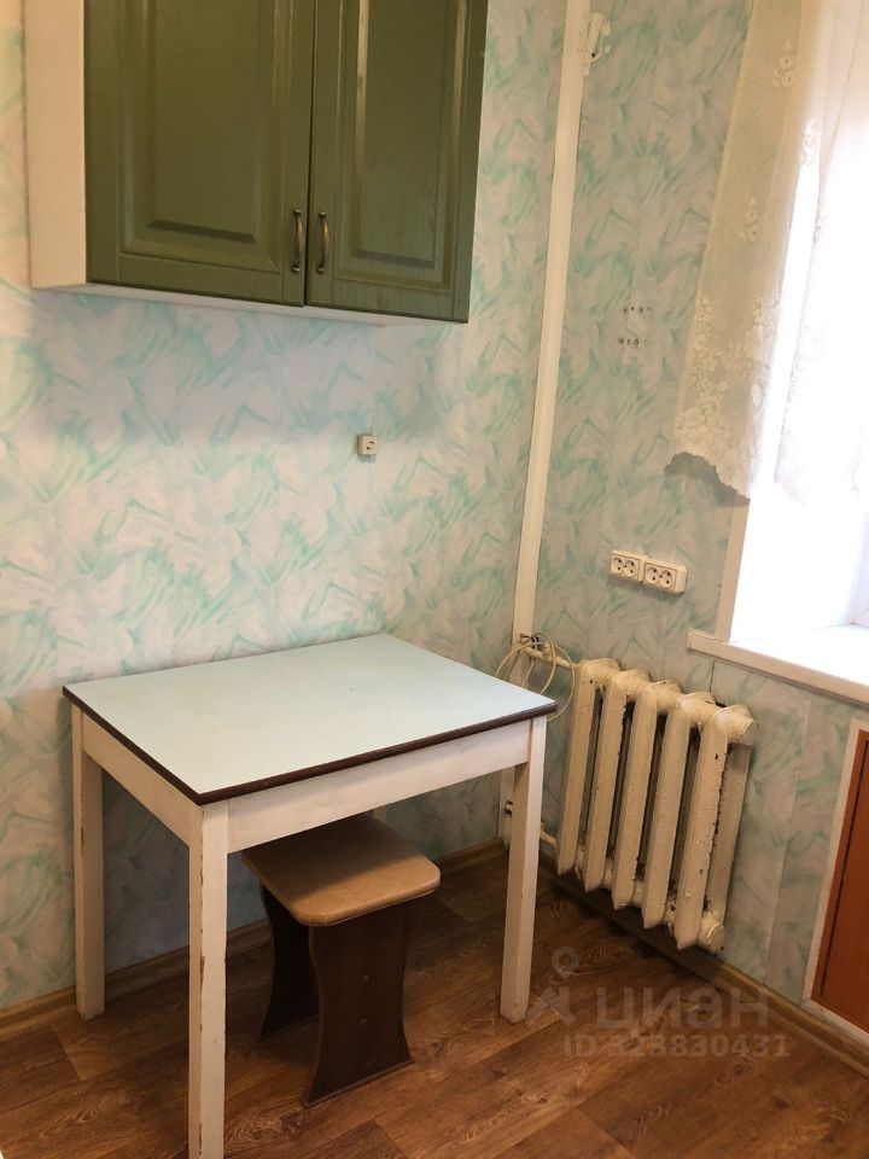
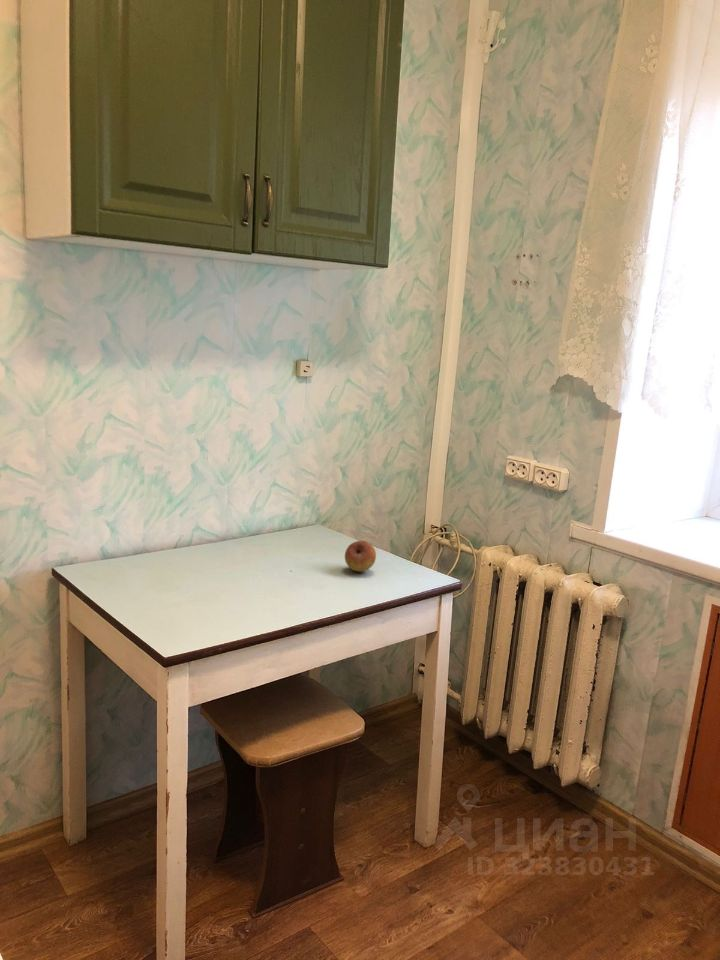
+ fruit (360, 556)
